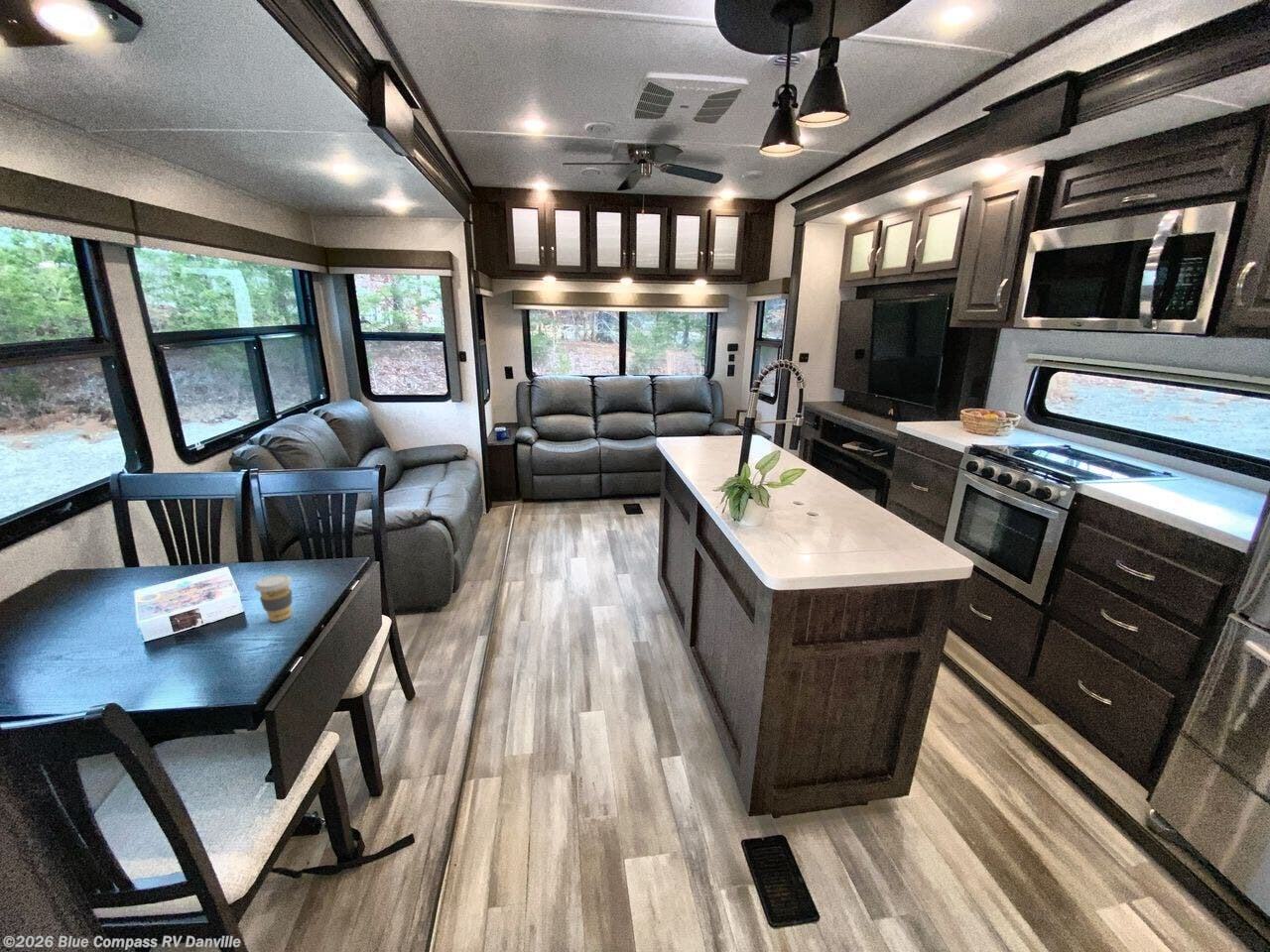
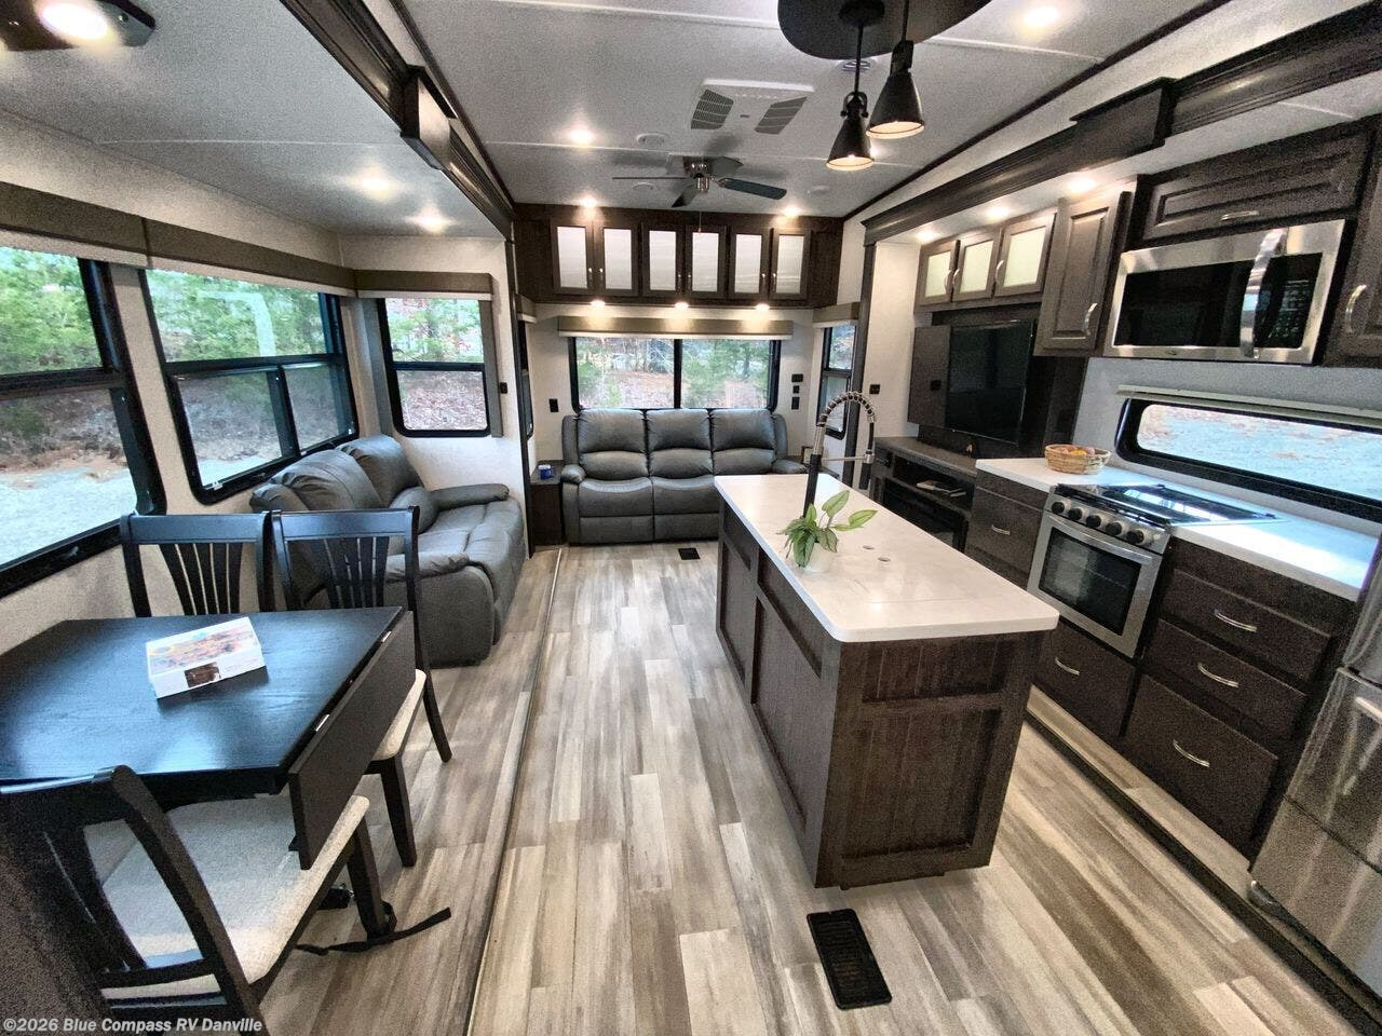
- coffee cup (276, 598)
